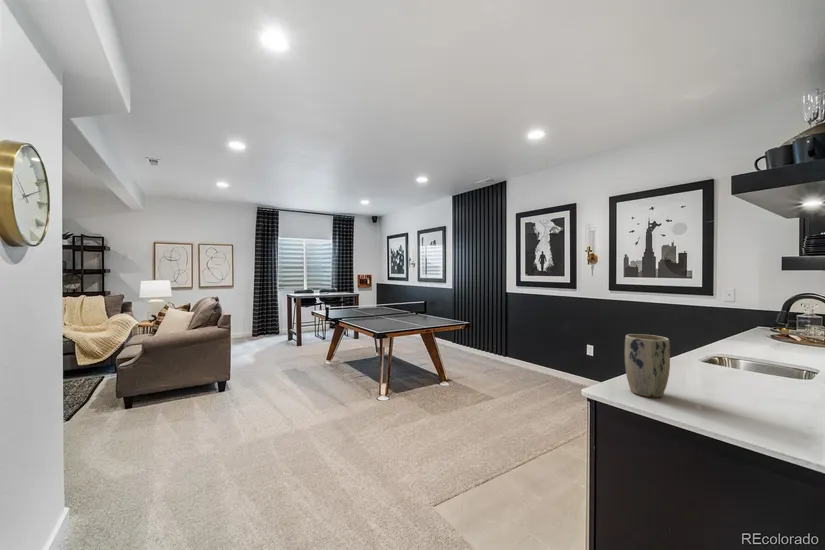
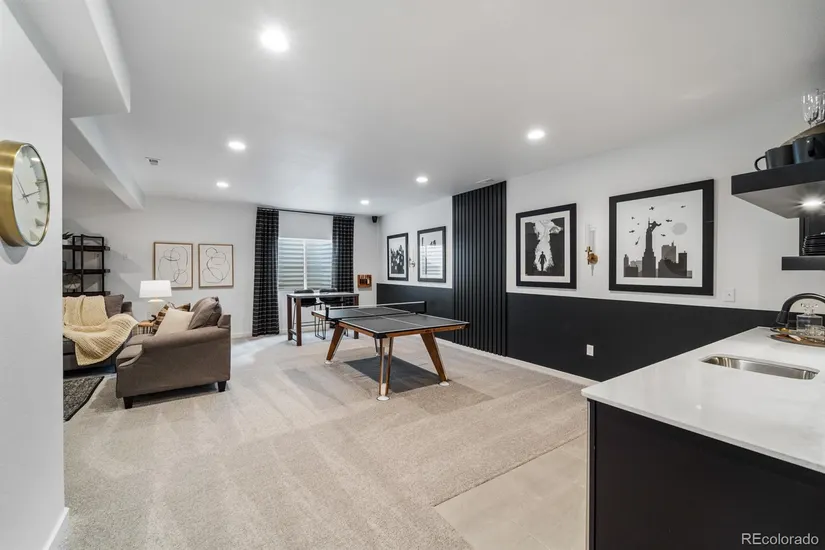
- plant pot (646, 364)
